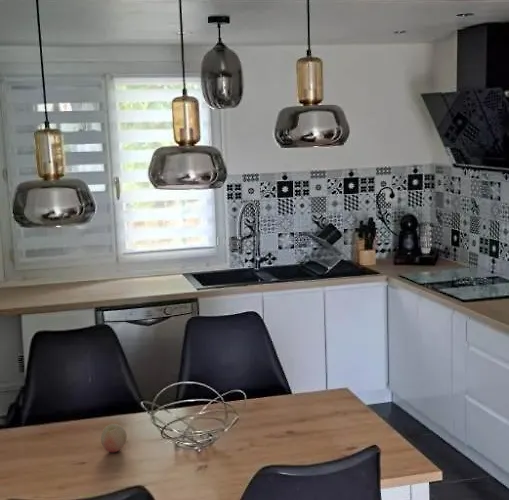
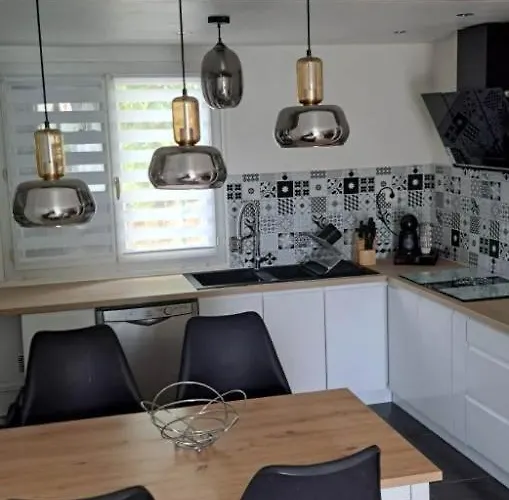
- fruit (113, 438)
